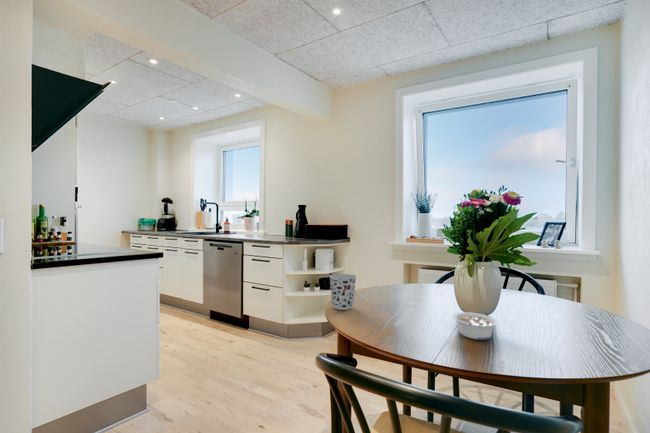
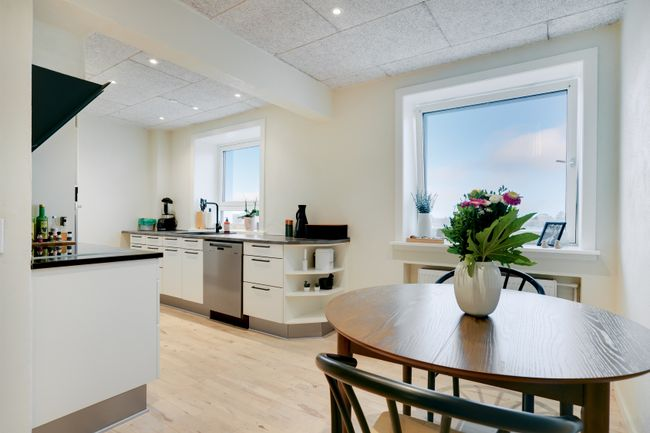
- legume (475, 325)
- cup (342, 291)
